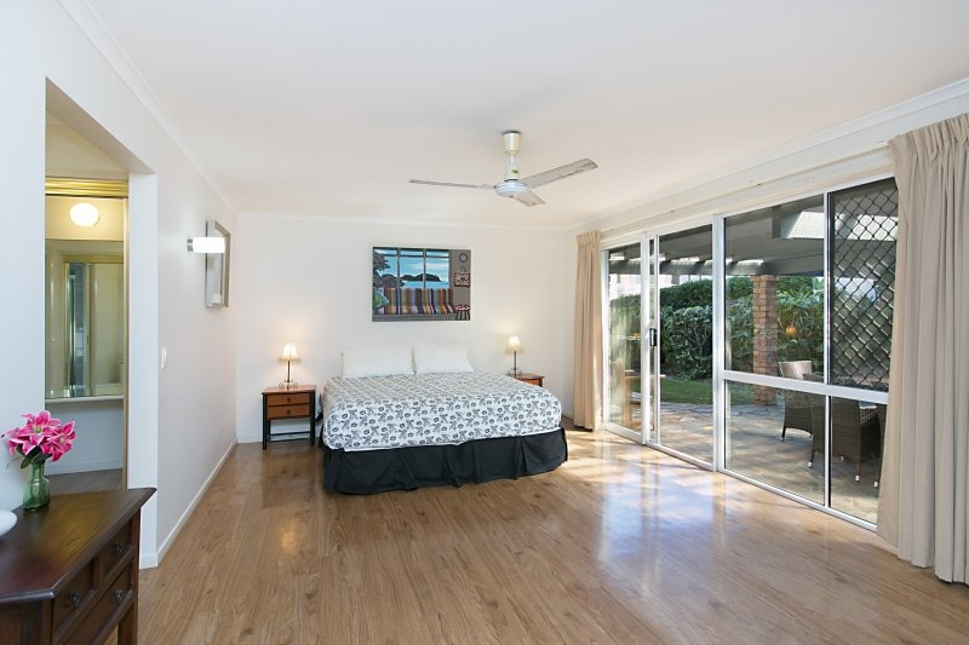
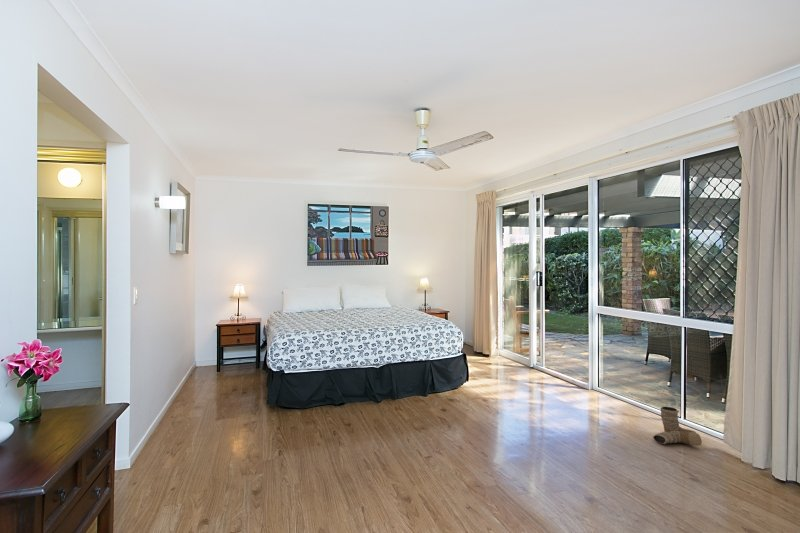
+ boots (677, 427)
